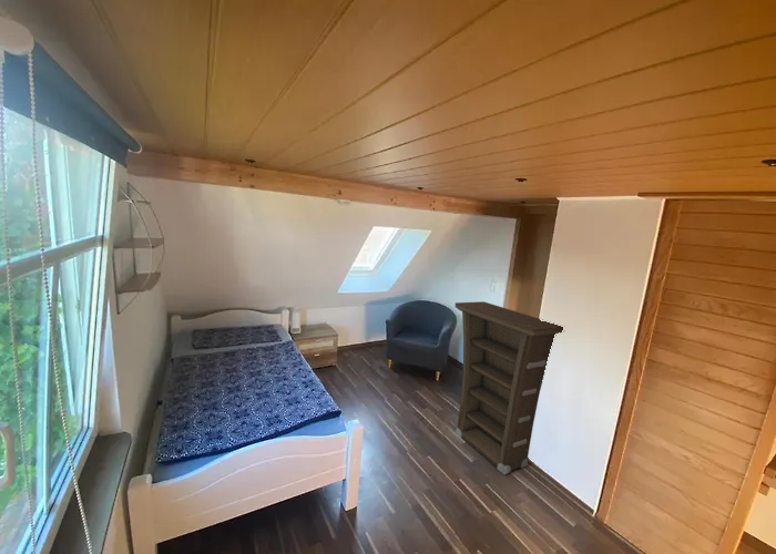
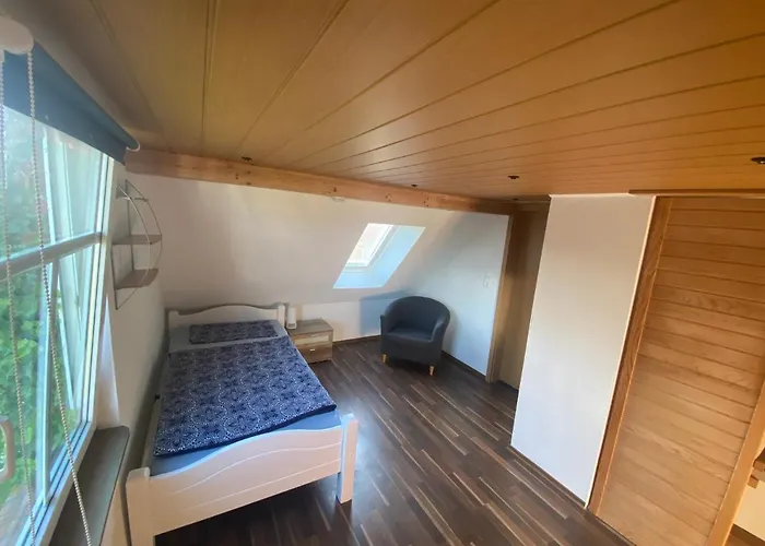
- cabinet (496, 383)
